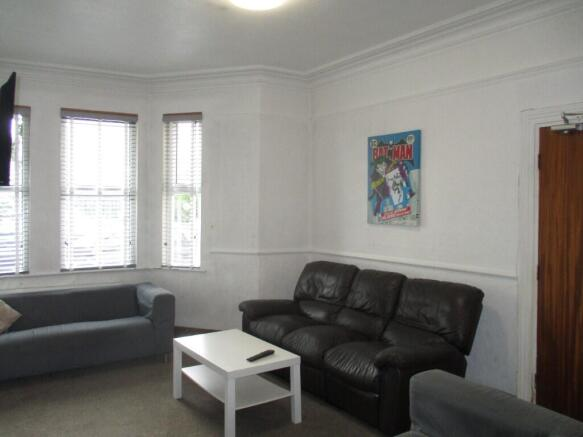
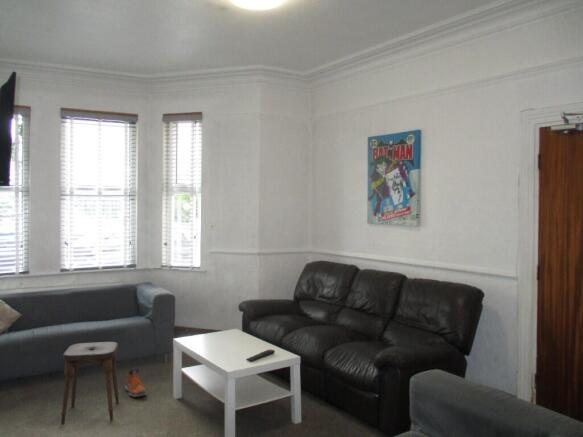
+ stool (103, 372)
+ sneaker (134, 381)
